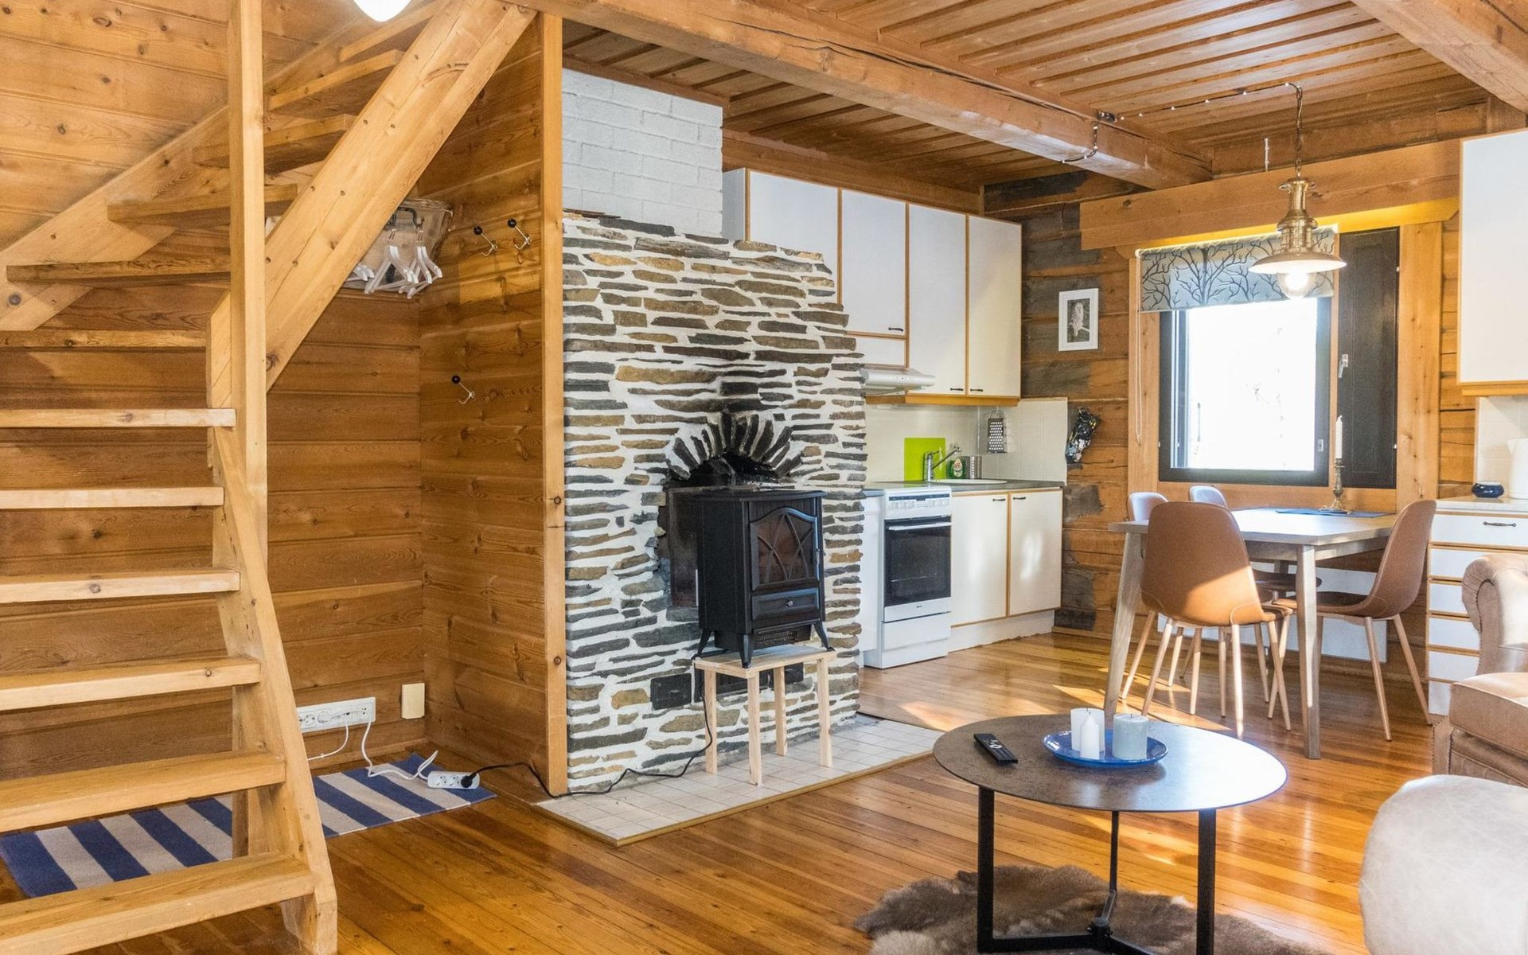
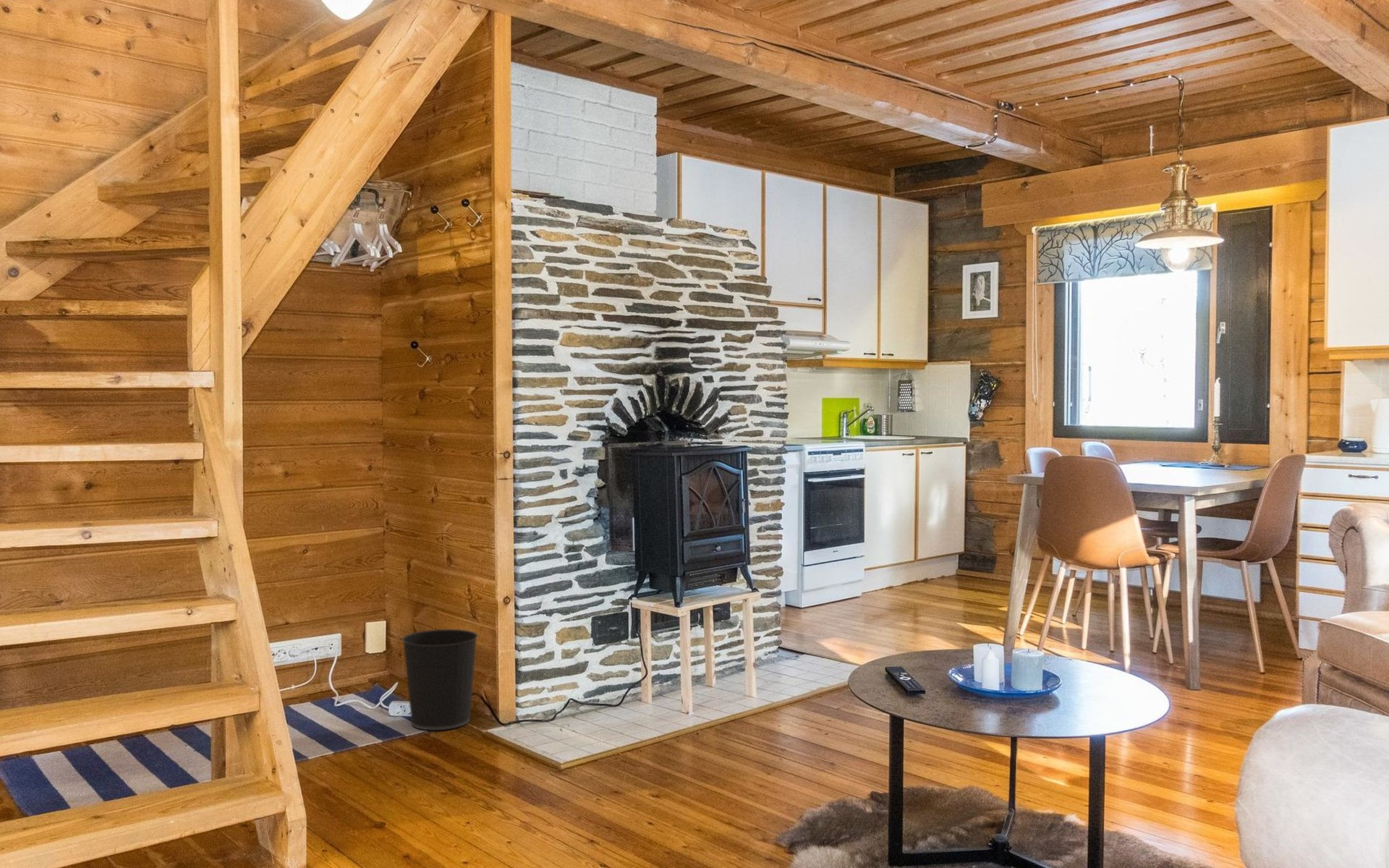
+ wastebasket (440, 679)
